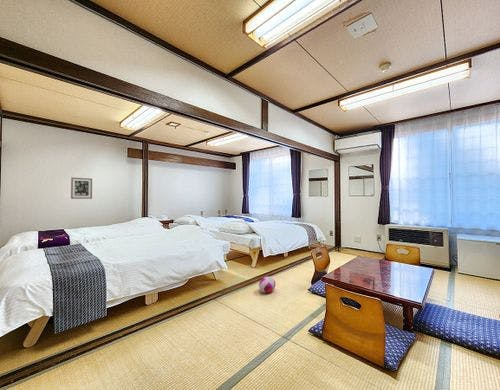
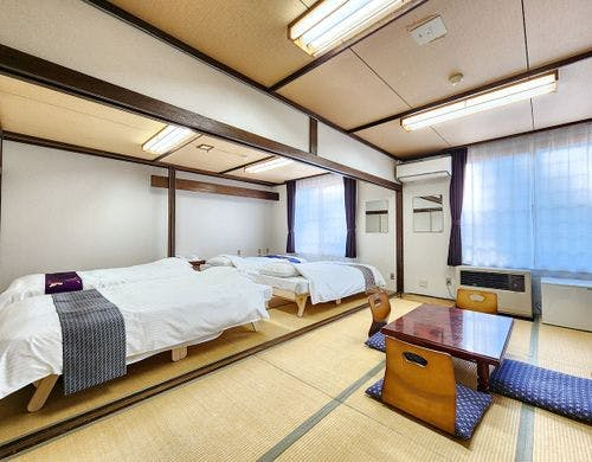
- plush toy (267, 284)
- wall art (81, 188)
